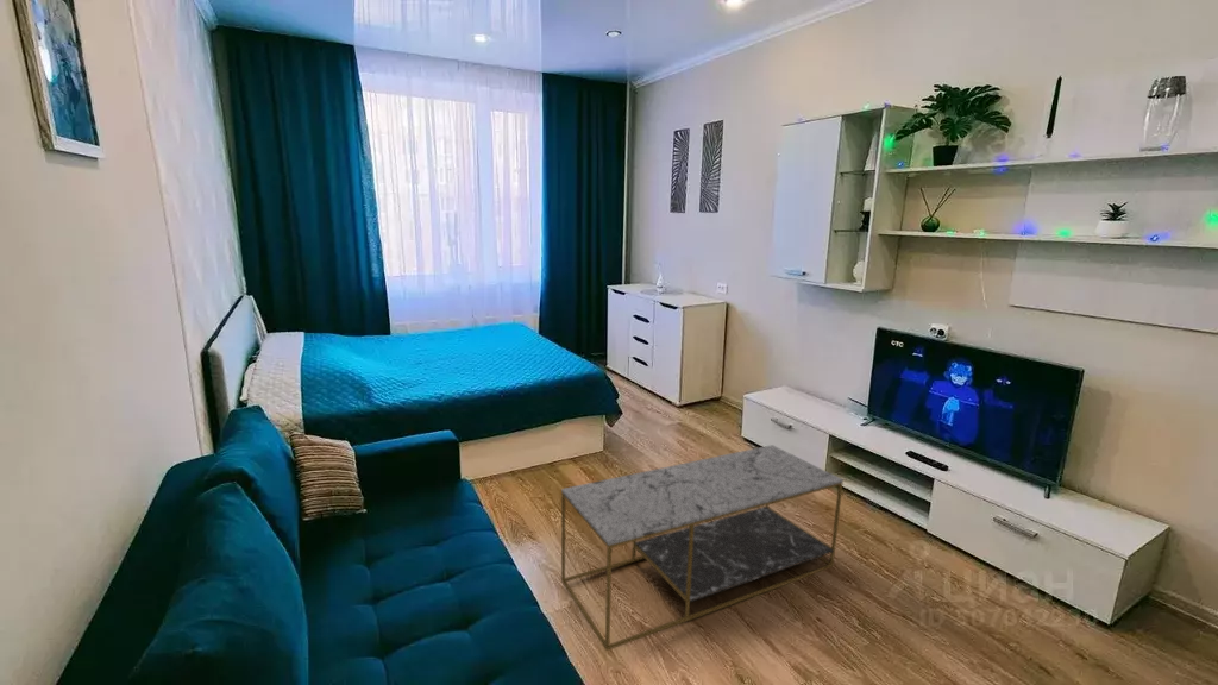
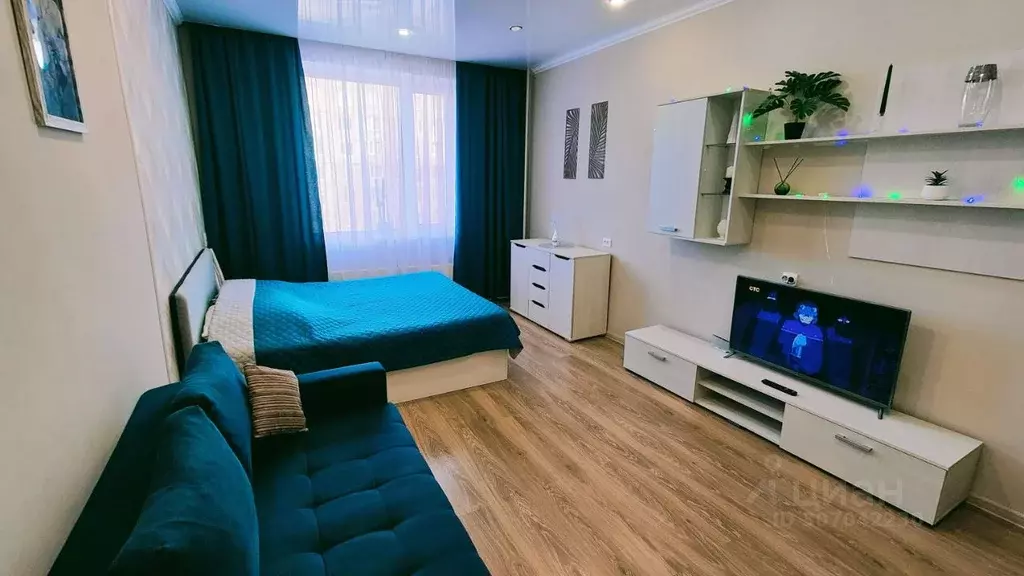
- coffee table (703, 529)
